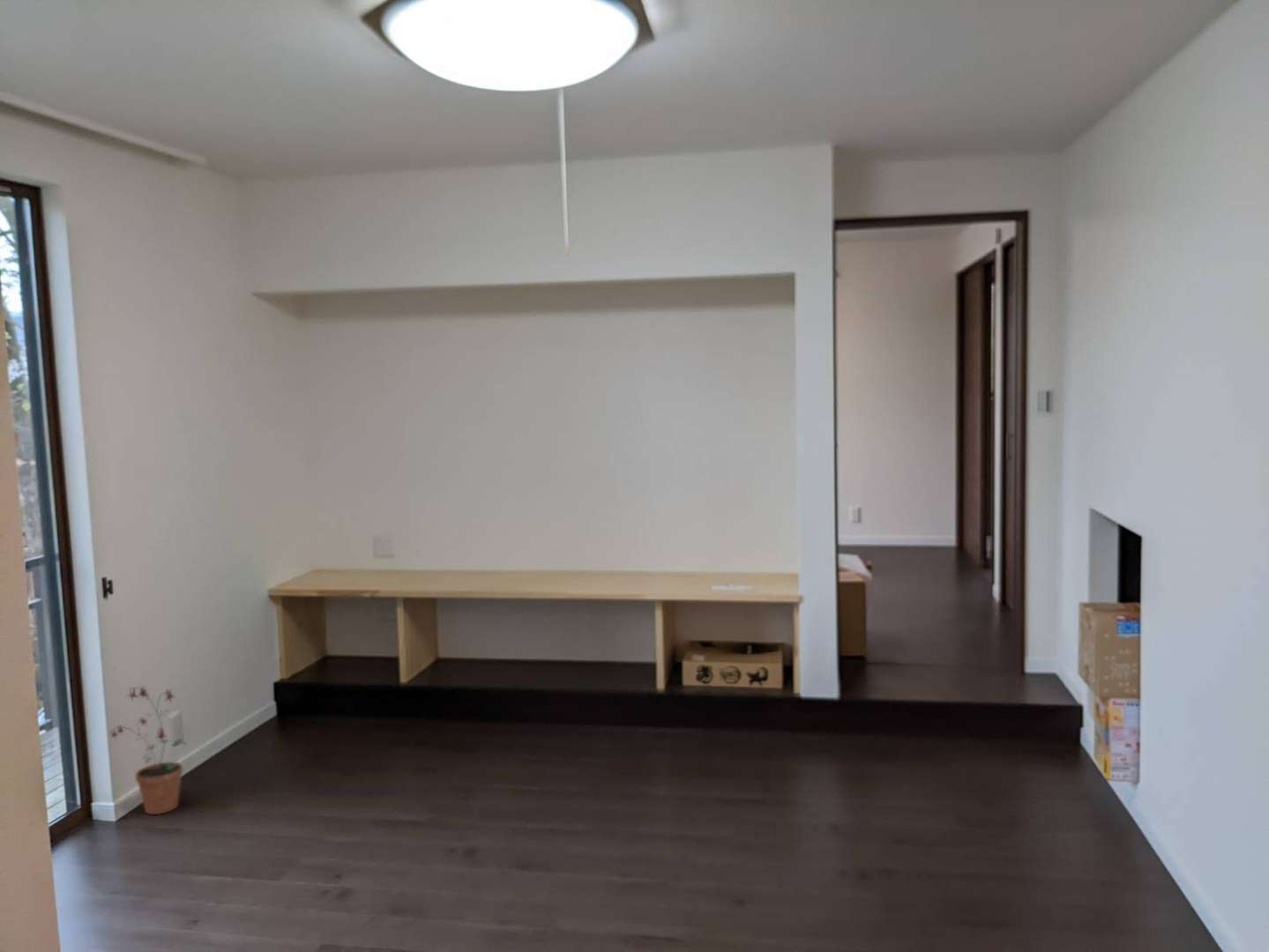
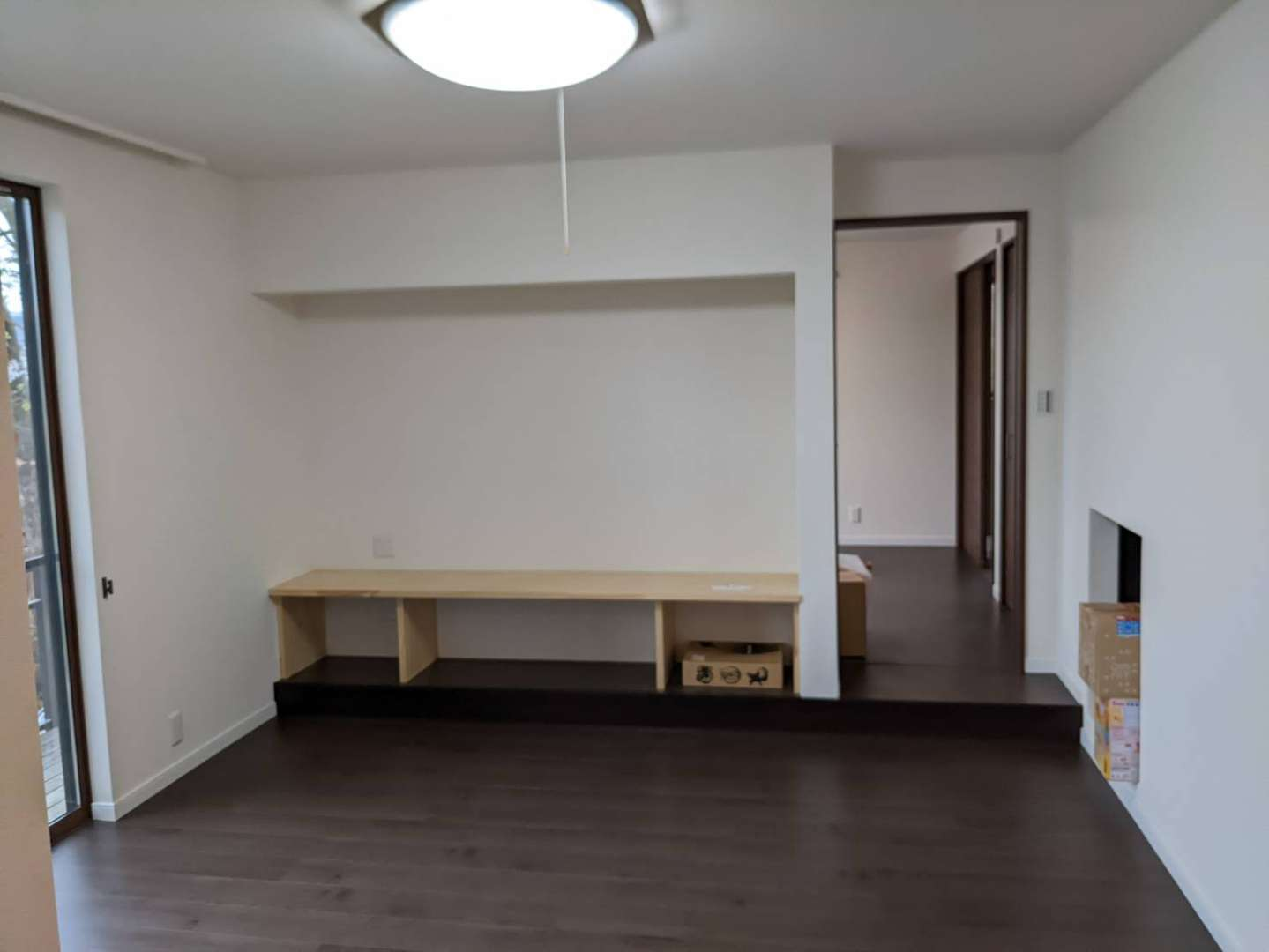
- potted plant (153, 748)
